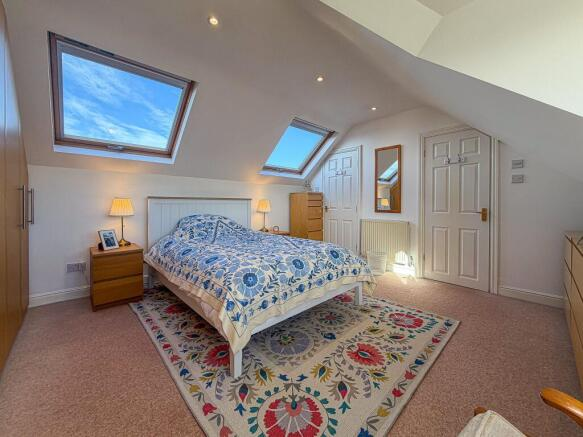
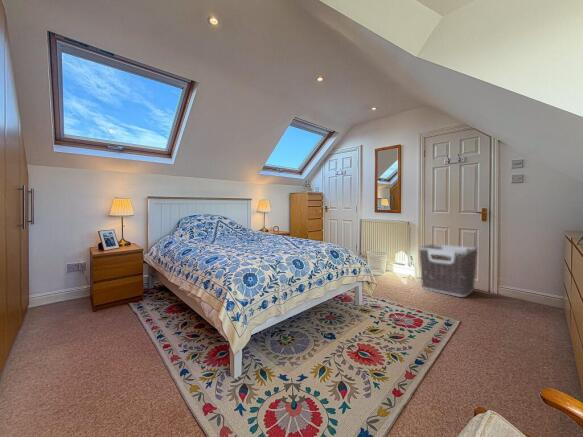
+ clothes hamper (447, 268)
